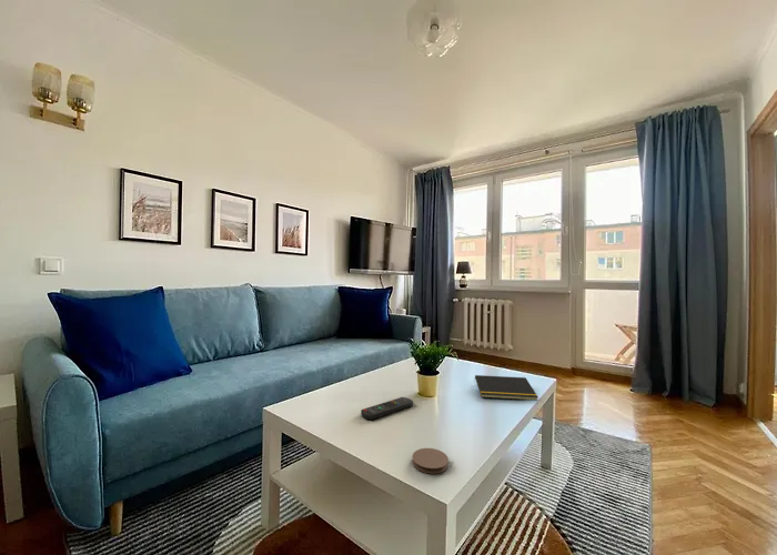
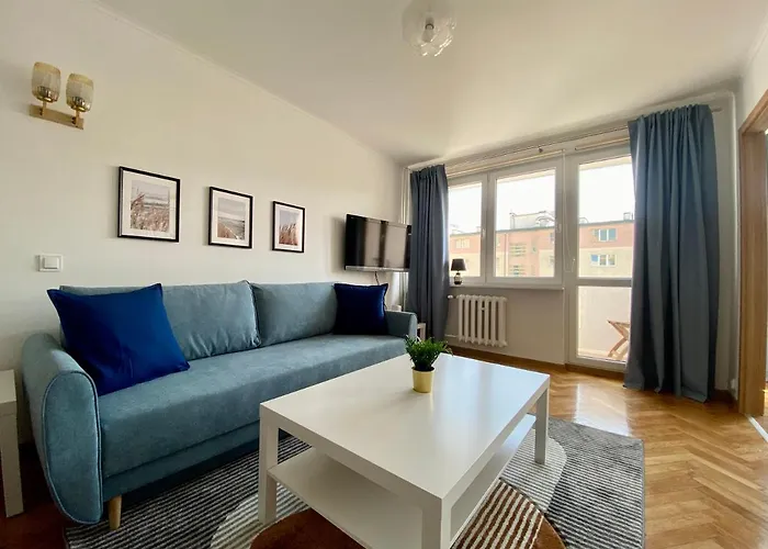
- remote control (387, 406)
- notepad (504, 386)
- coaster (430, 460)
